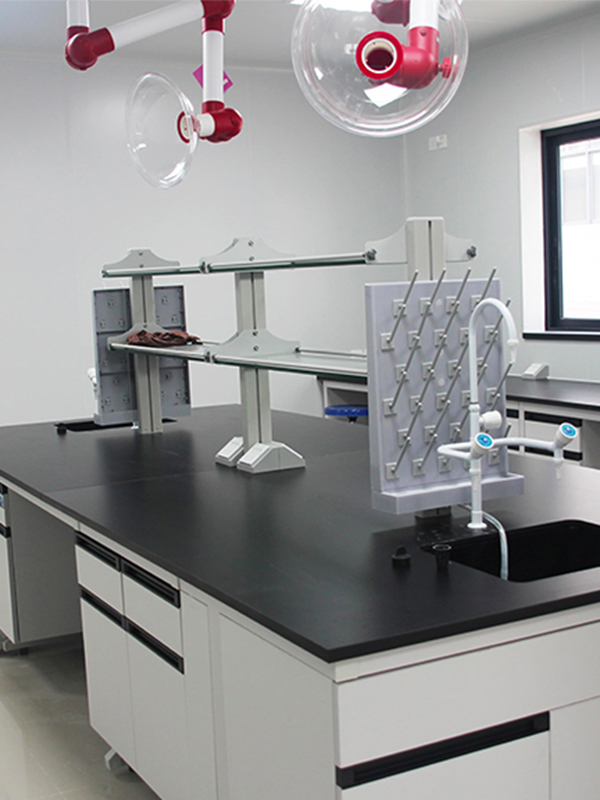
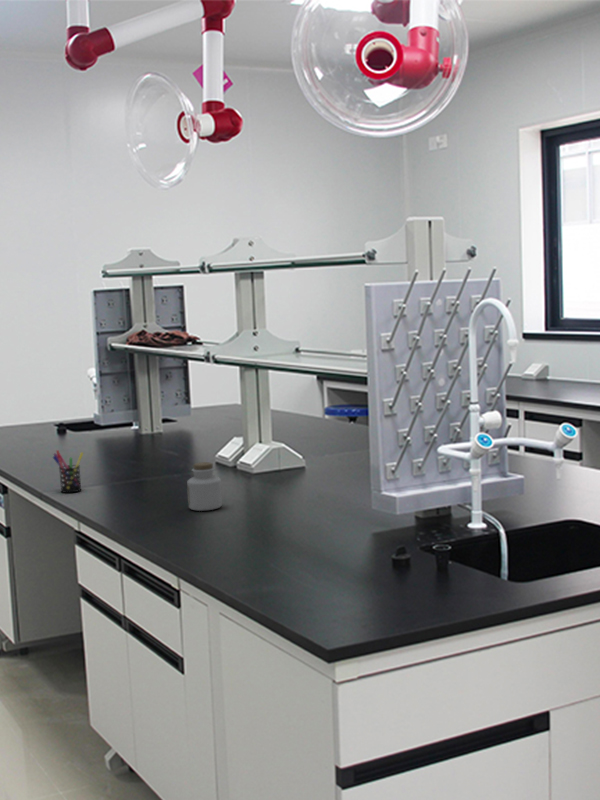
+ pen holder (68, 470)
+ jar (204, 485)
